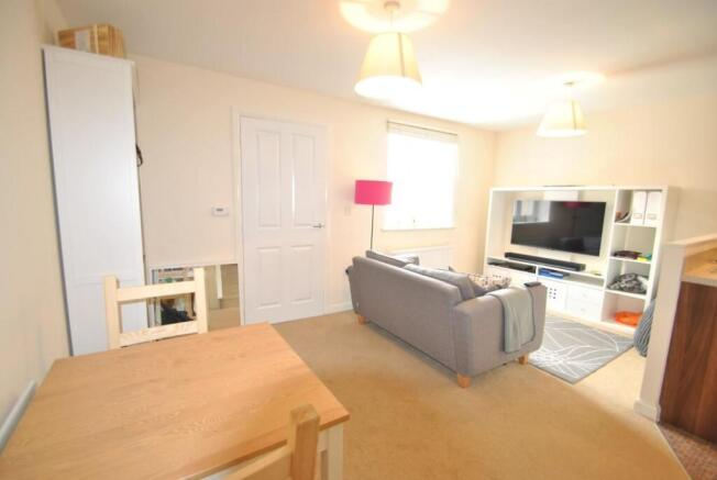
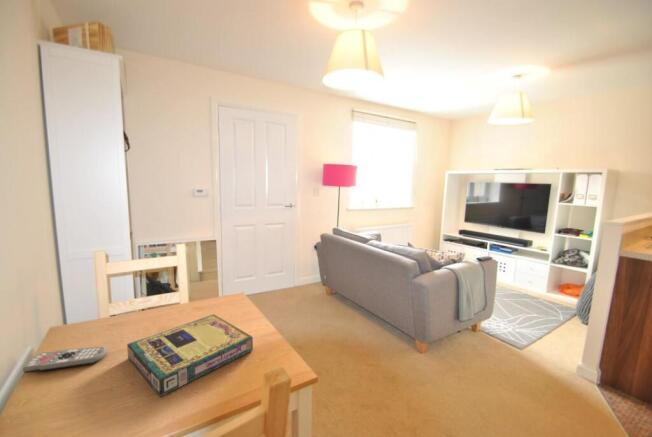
+ remote control (68, 358)
+ video game box (192, 347)
